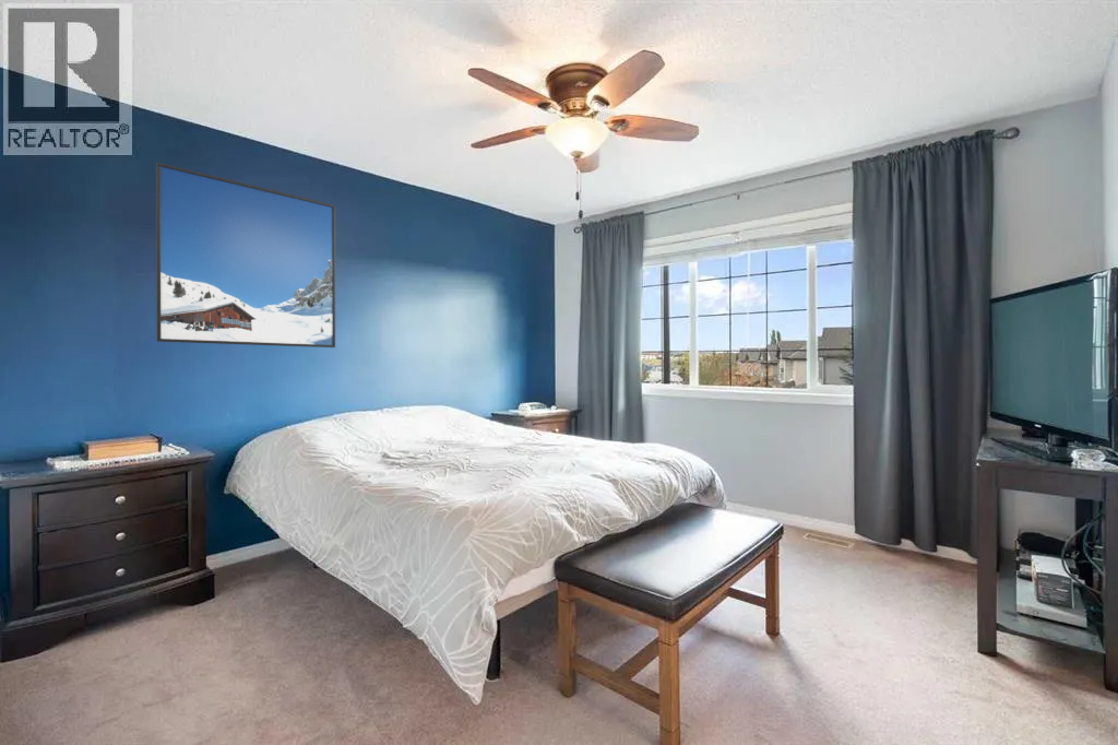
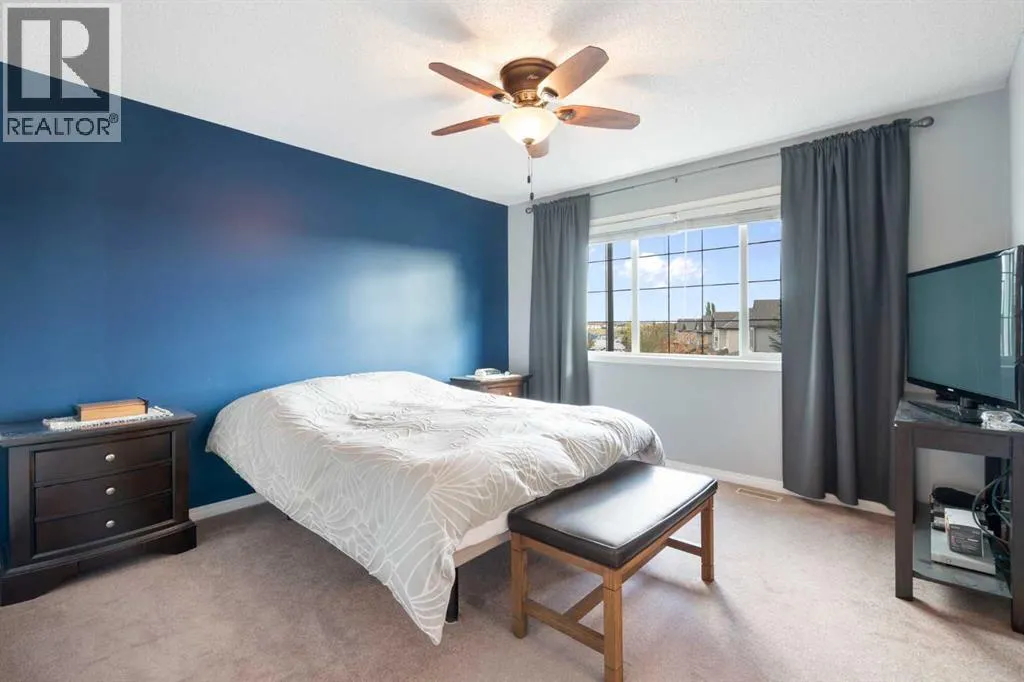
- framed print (255, 265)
